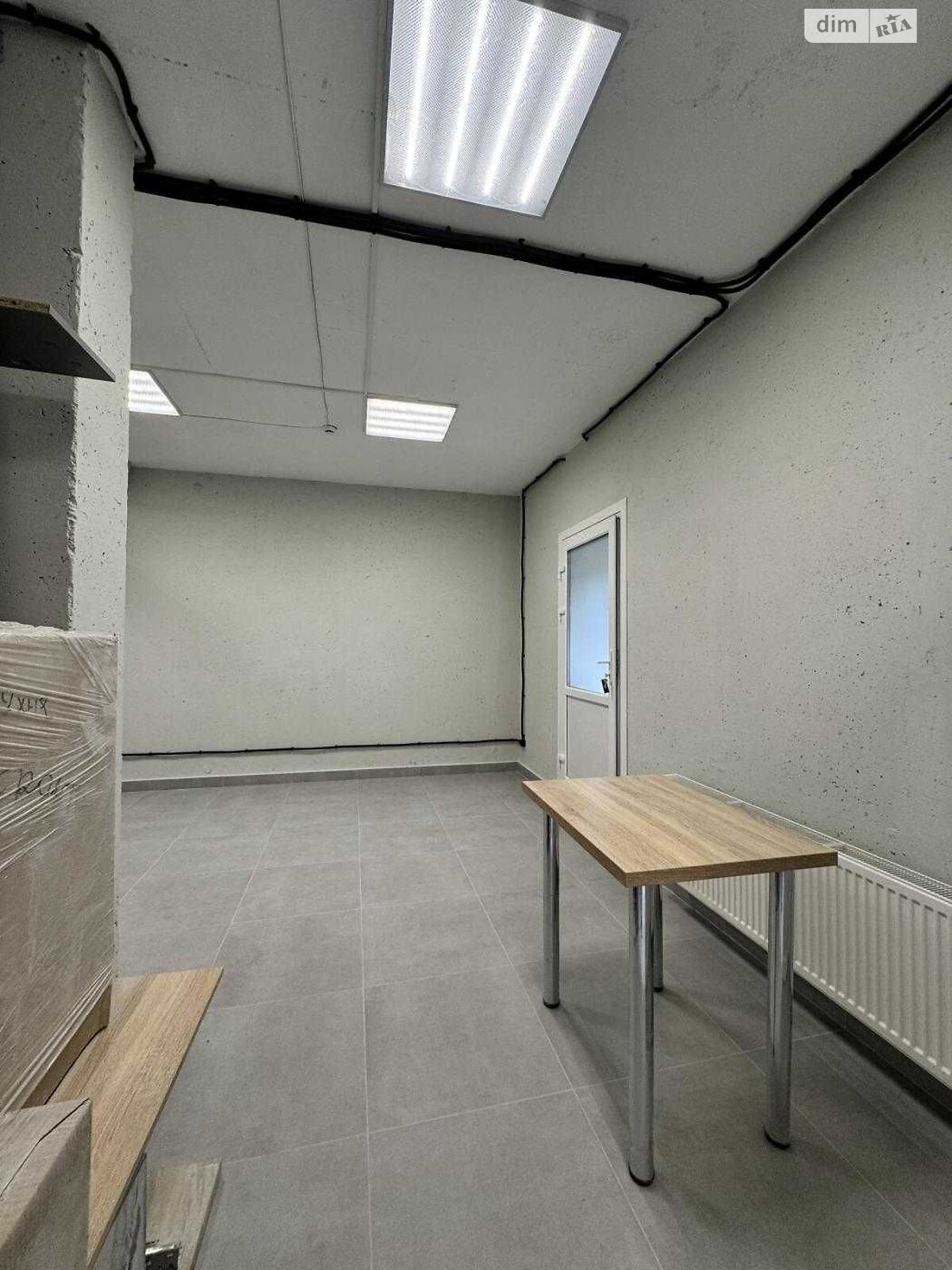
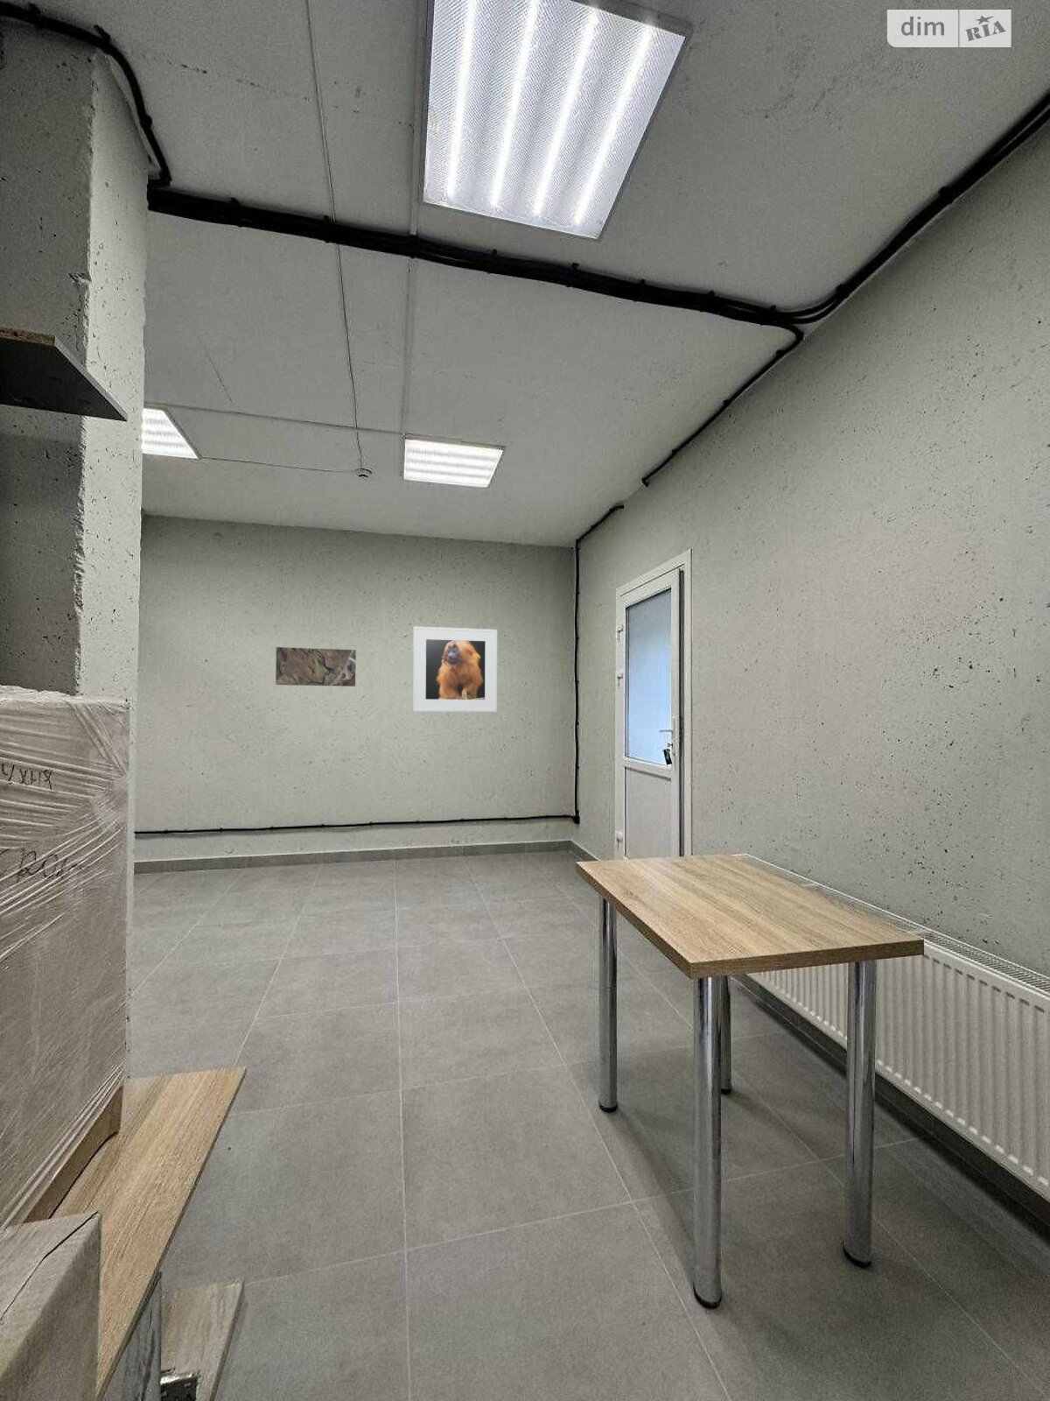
+ map (315, 666)
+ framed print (456, 670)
